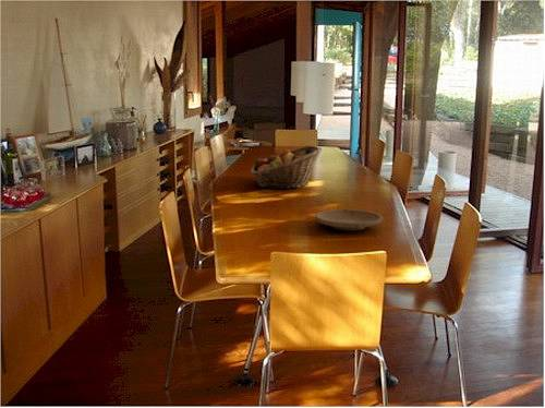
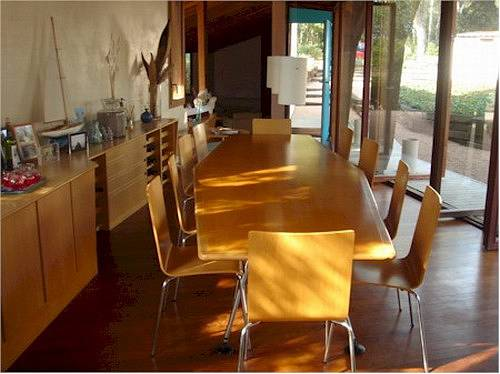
- plate (348, 220)
- fruit basket (286, 166)
